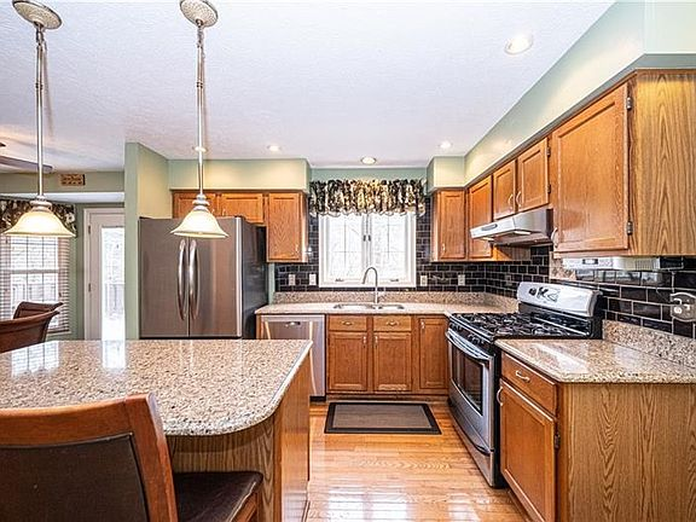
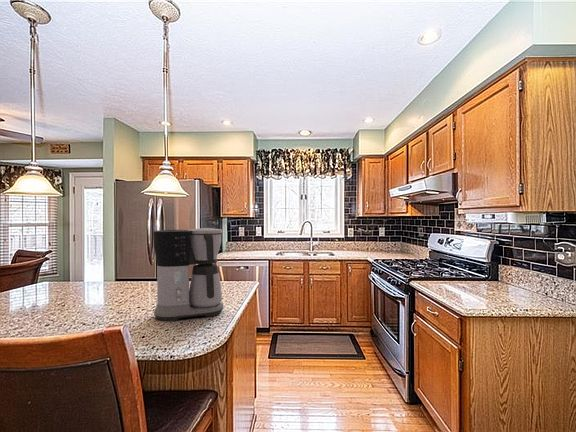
+ coffee maker (188, 272)
